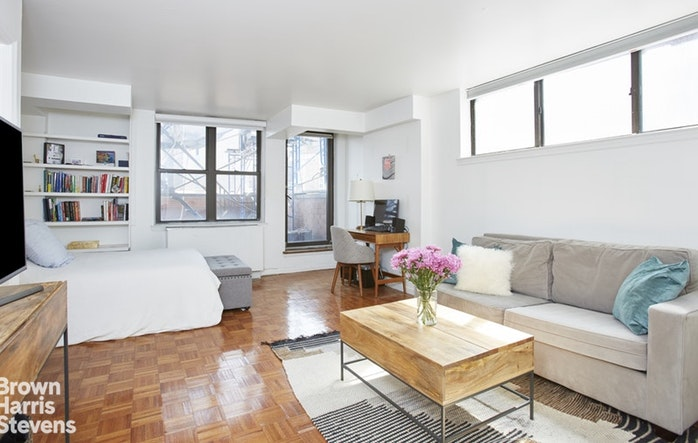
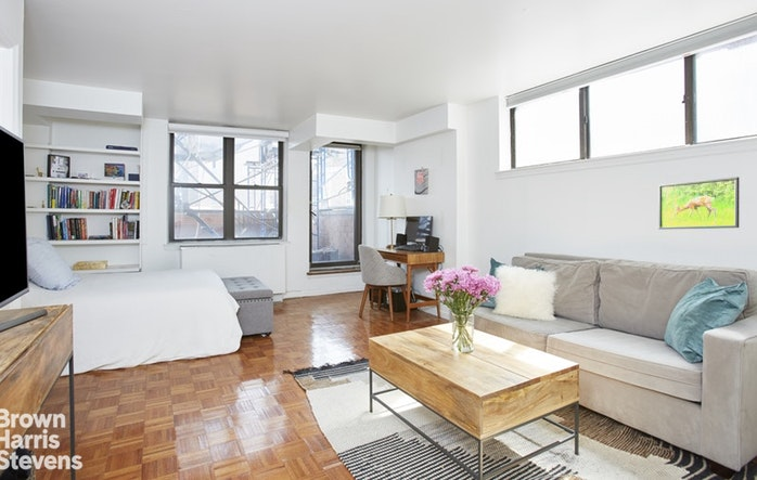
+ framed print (695, 205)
